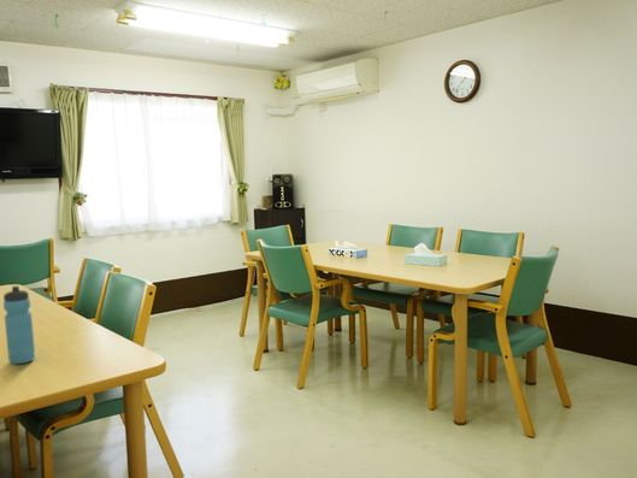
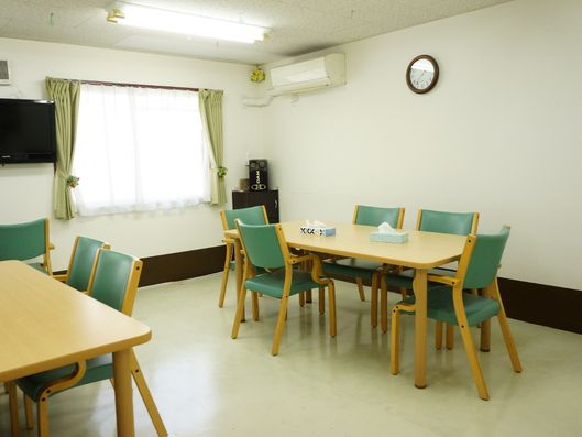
- water bottle (18, 323)
